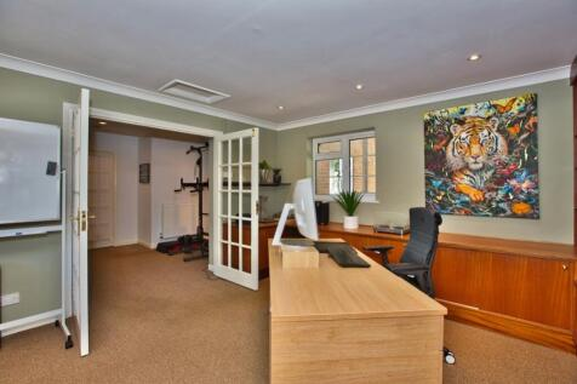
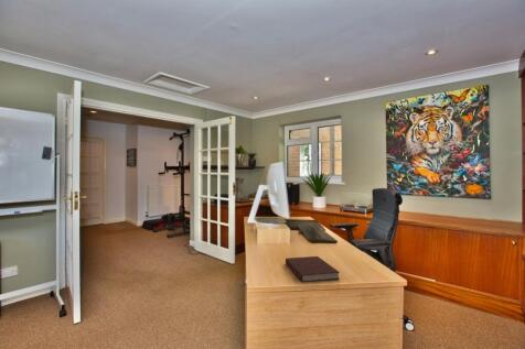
+ notebook (310, 268)
